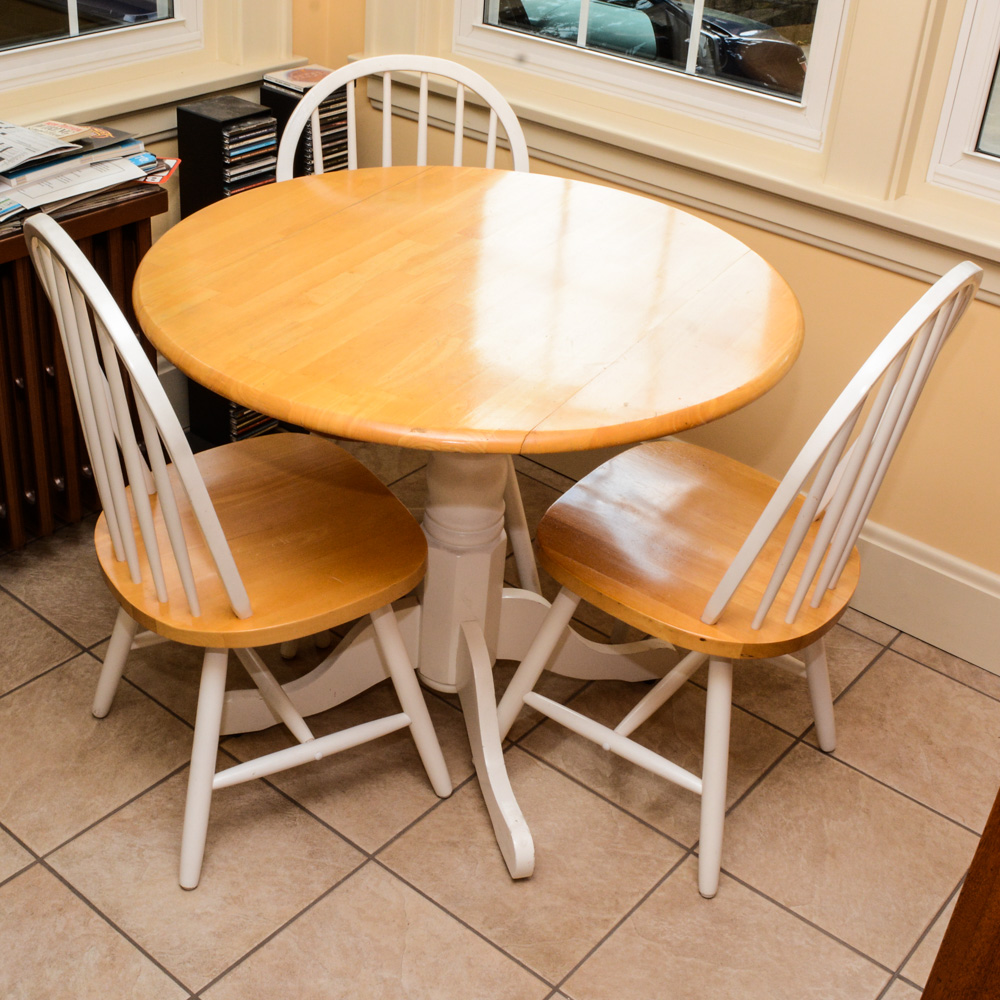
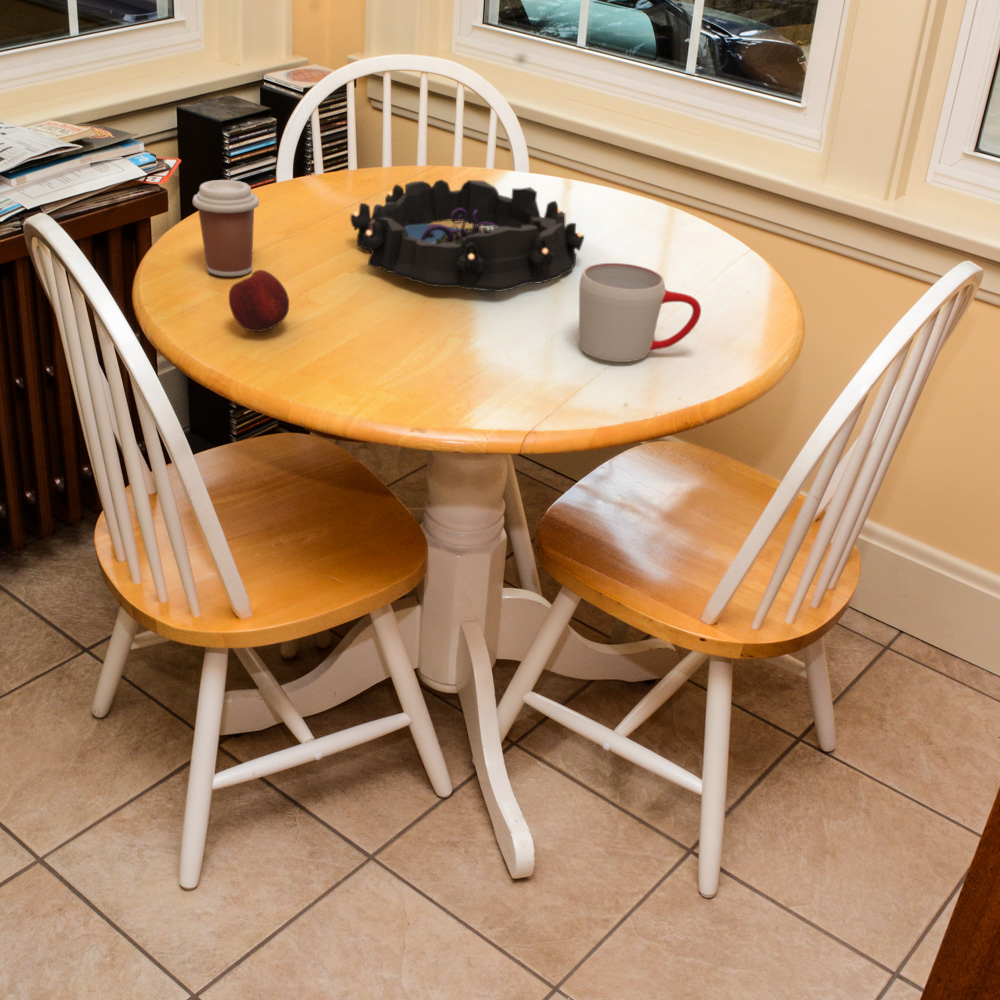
+ mug (637, 315)
+ coffee cup (227, 228)
+ apple (260, 301)
+ decorative bowl (468, 228)
